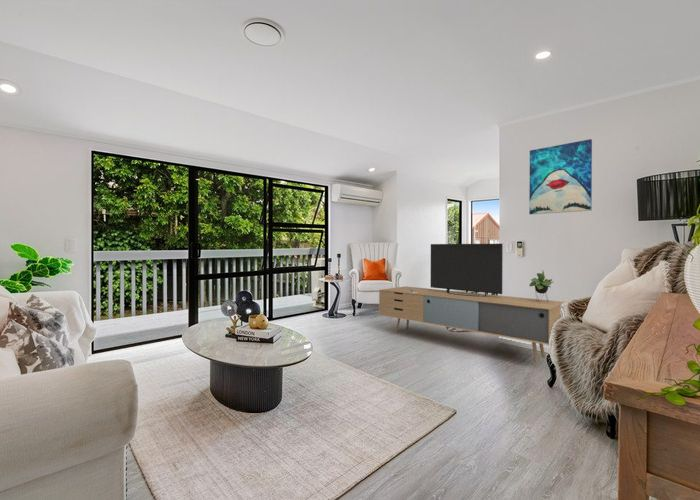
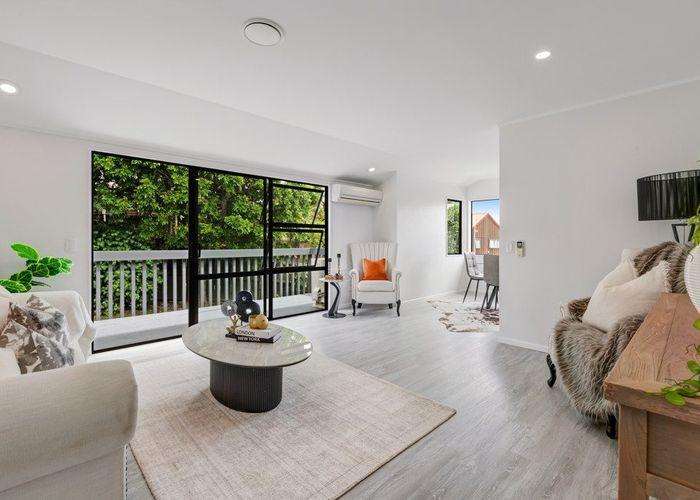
- wall art (559, 179)
- media console (461, 293)
